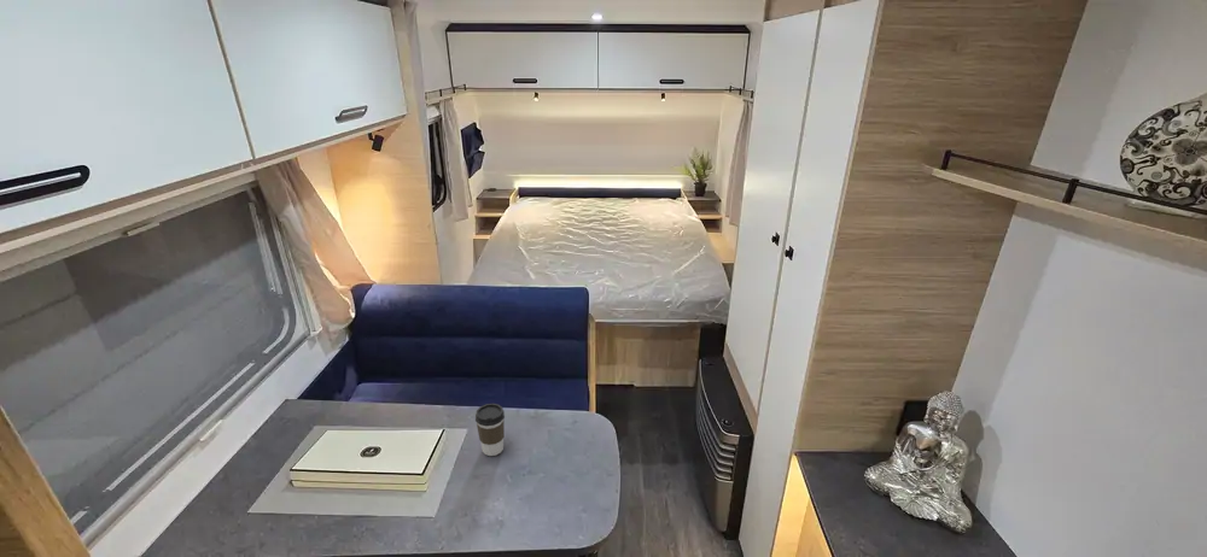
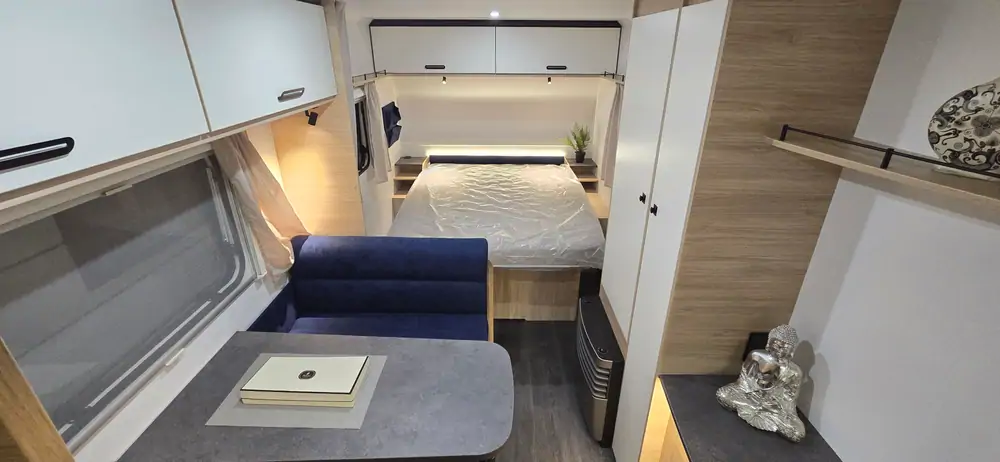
- coffee cup (491, 429)
